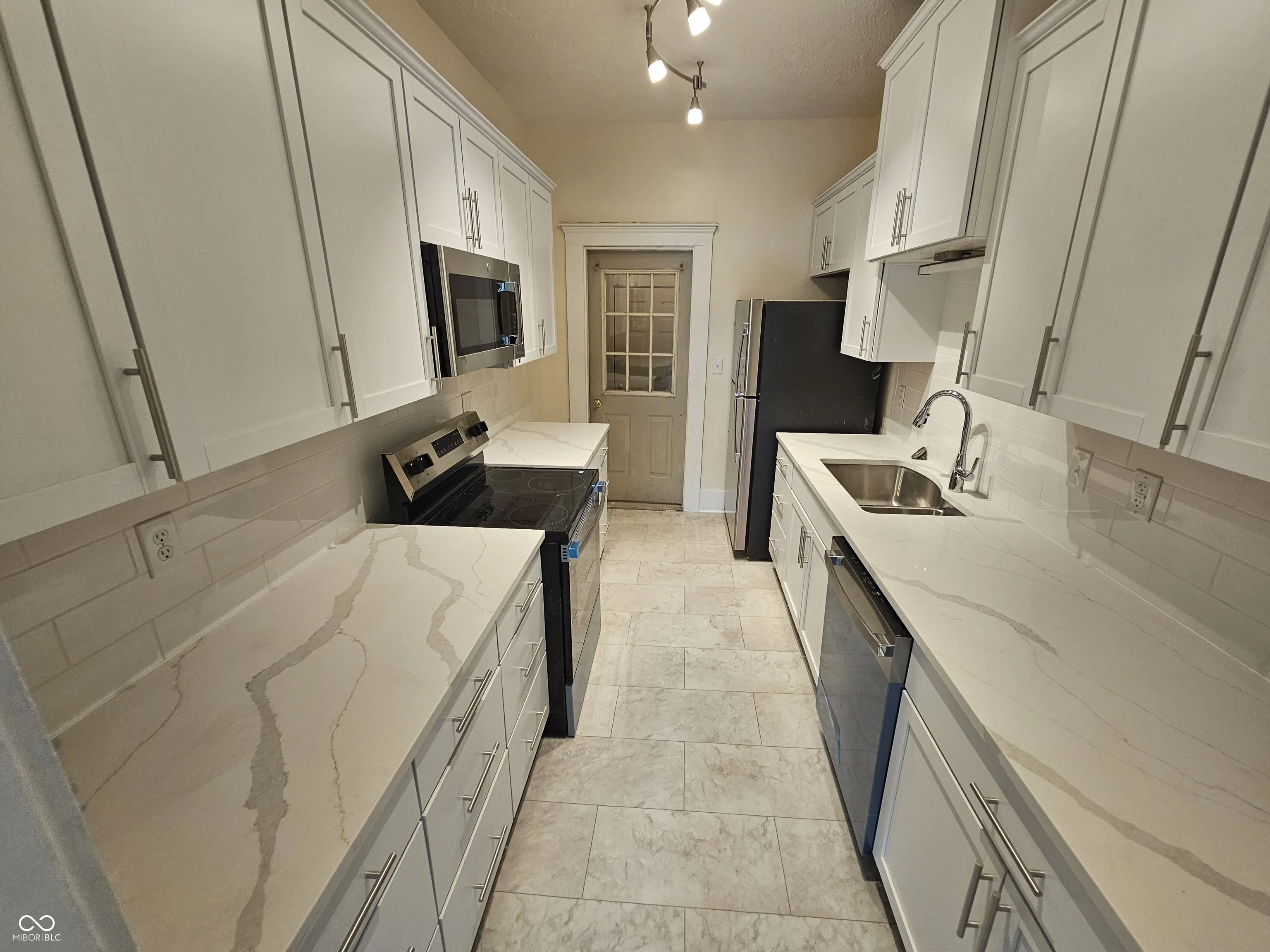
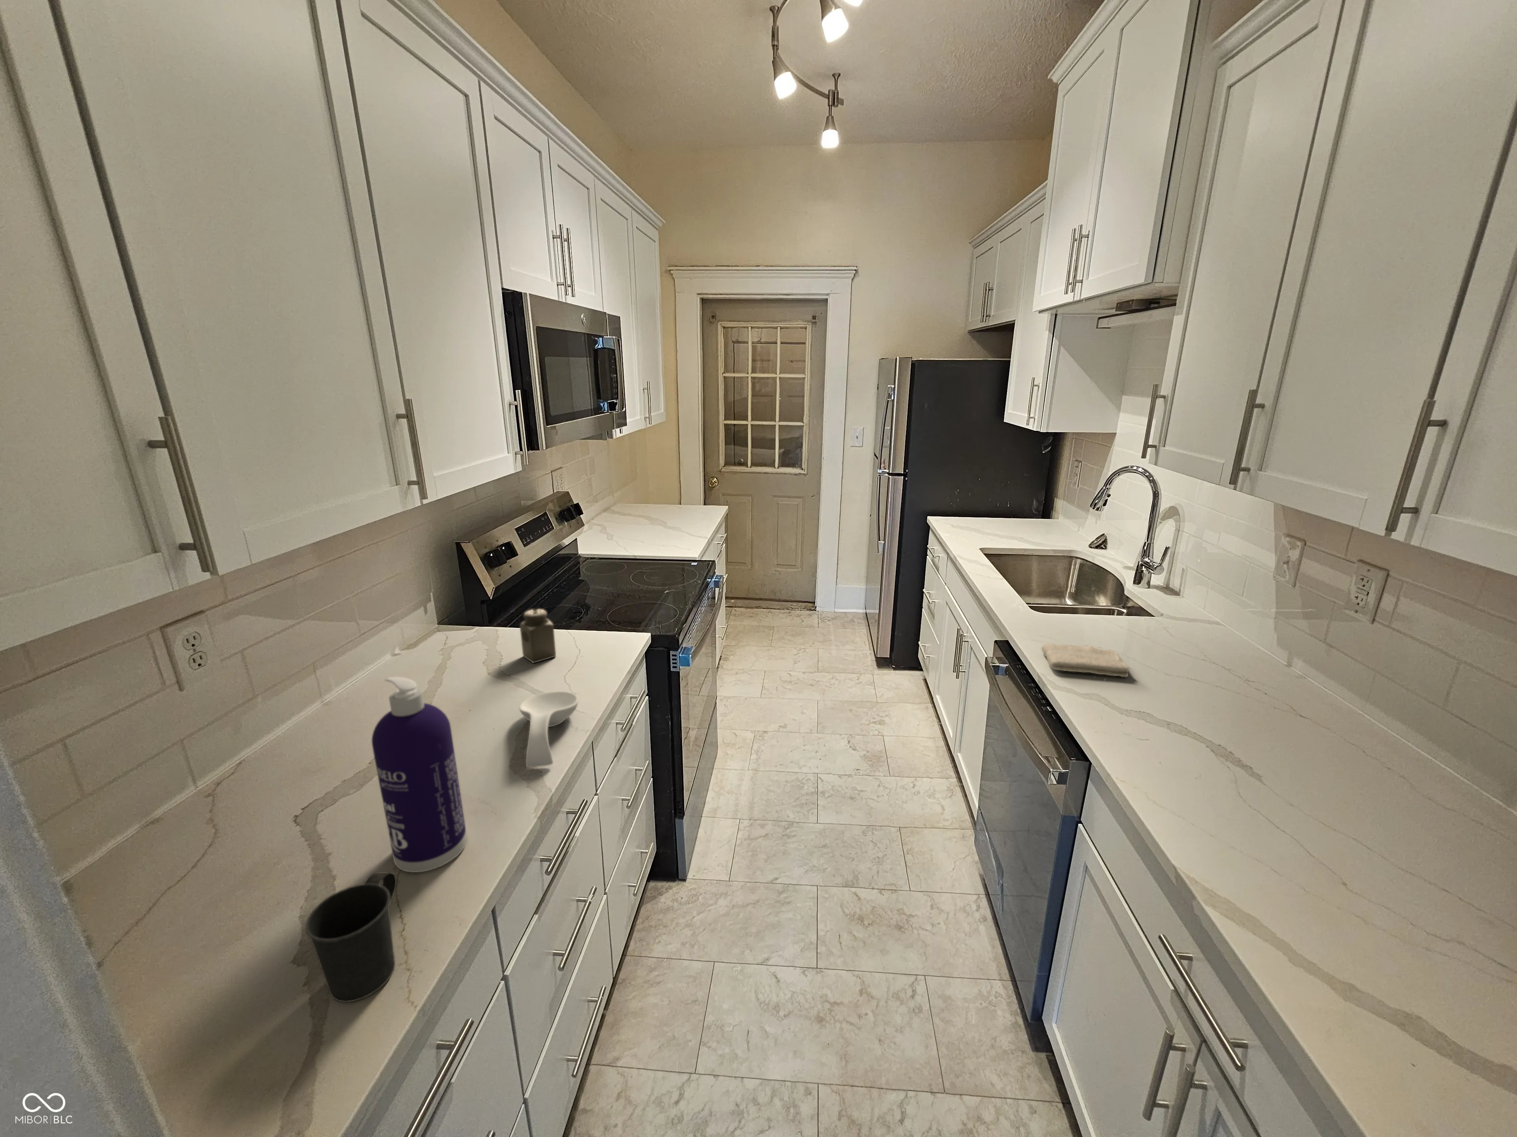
+ mug (366, 930)
+ washcloth (1085, 659)
+ spray bottle (418, 768)
+ spoon rest (546, 718)
+ salt shaker (538, 634)
